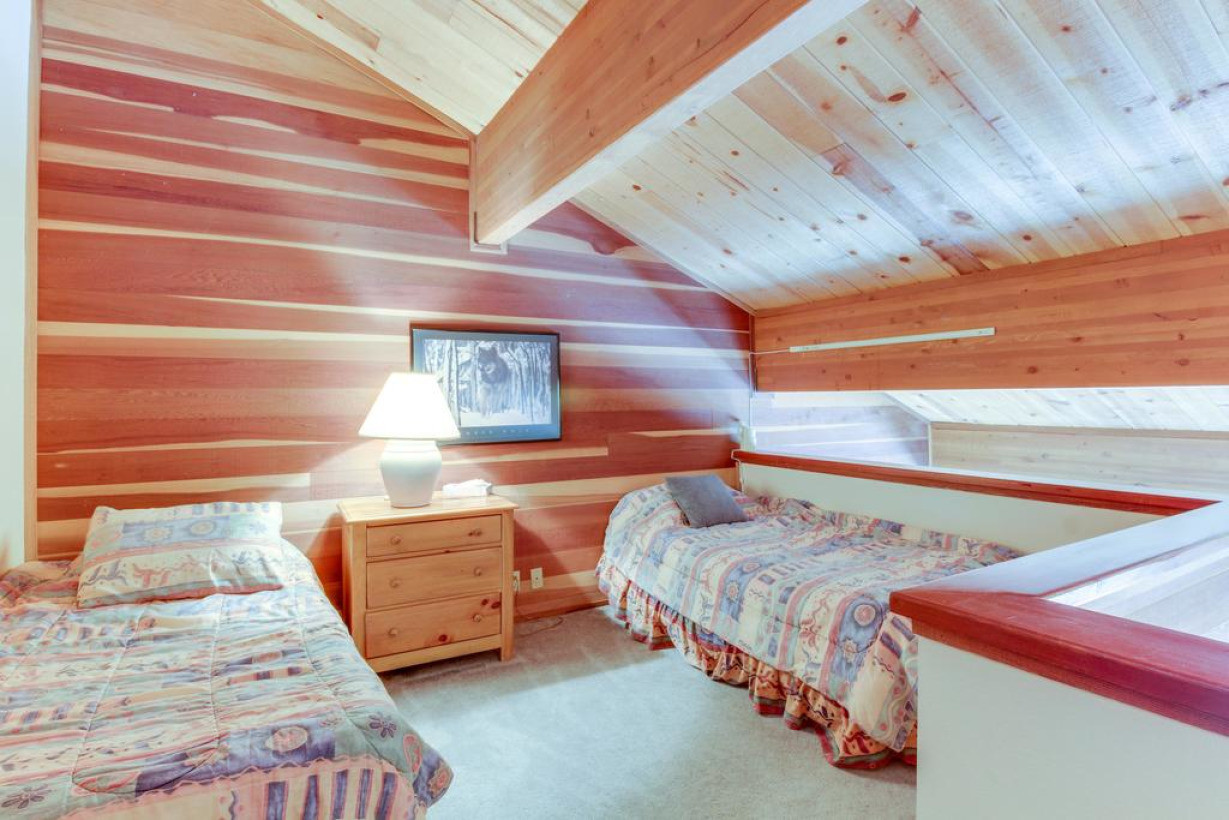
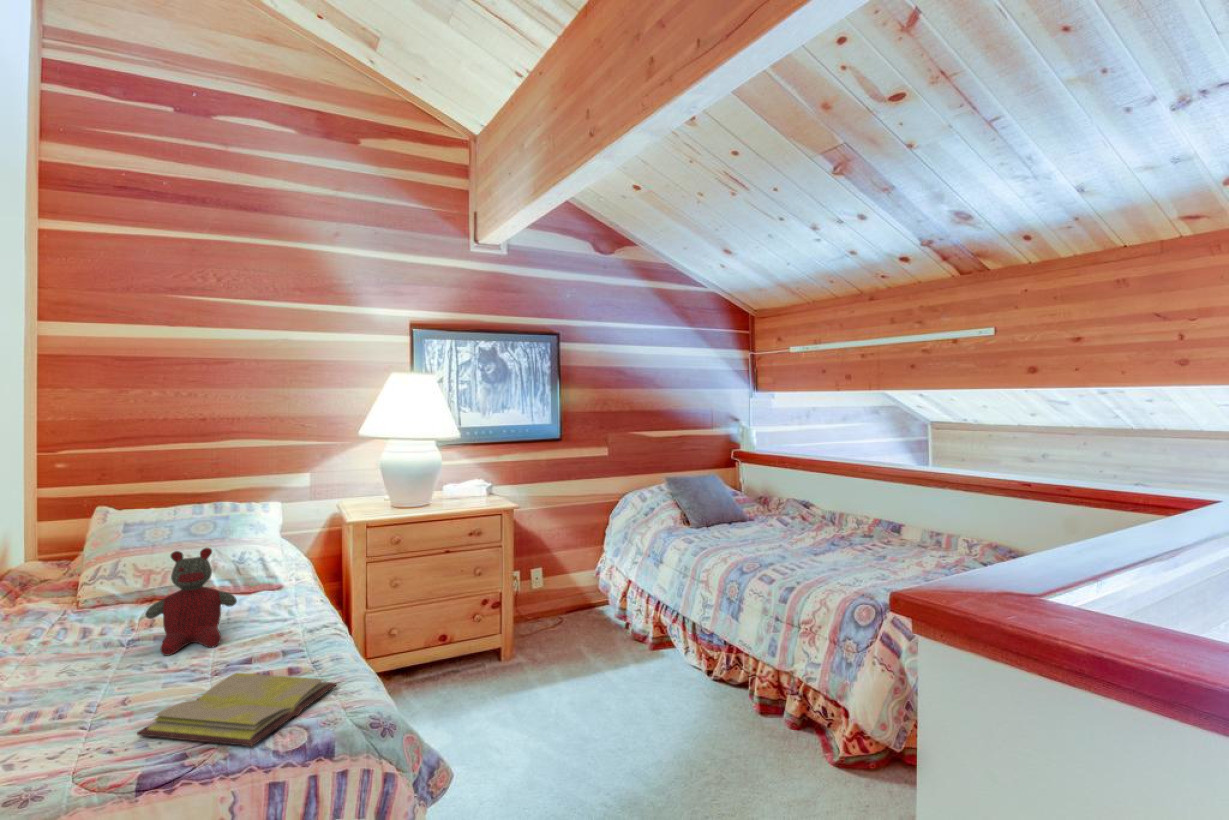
+ diary (244, 702)
+ stuffed bear (191, 598)
